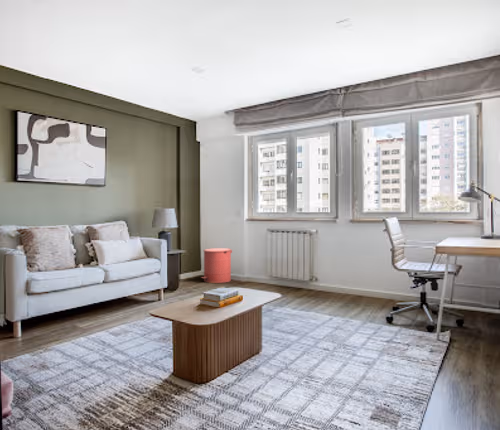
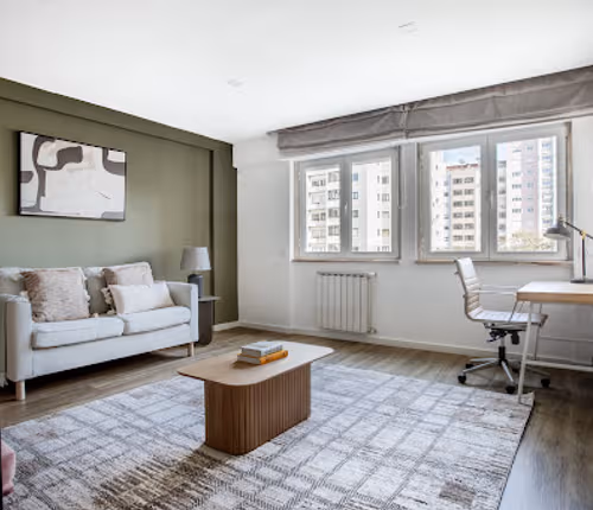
- trash can (217, 264)
